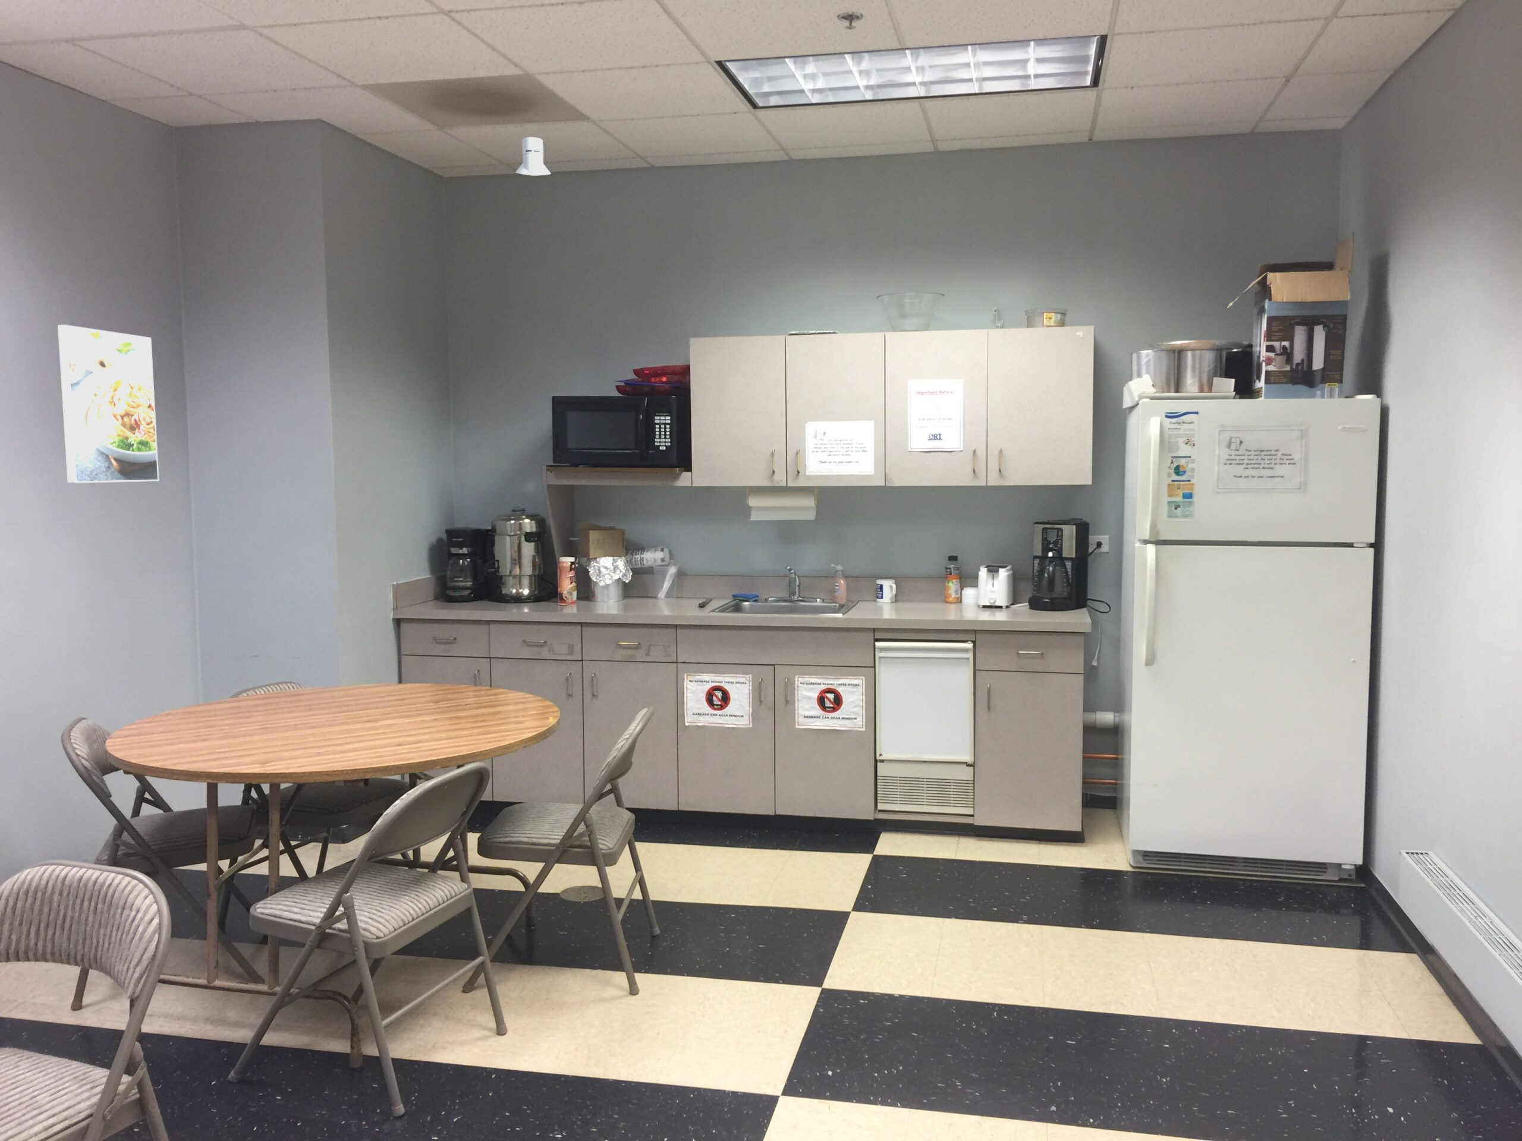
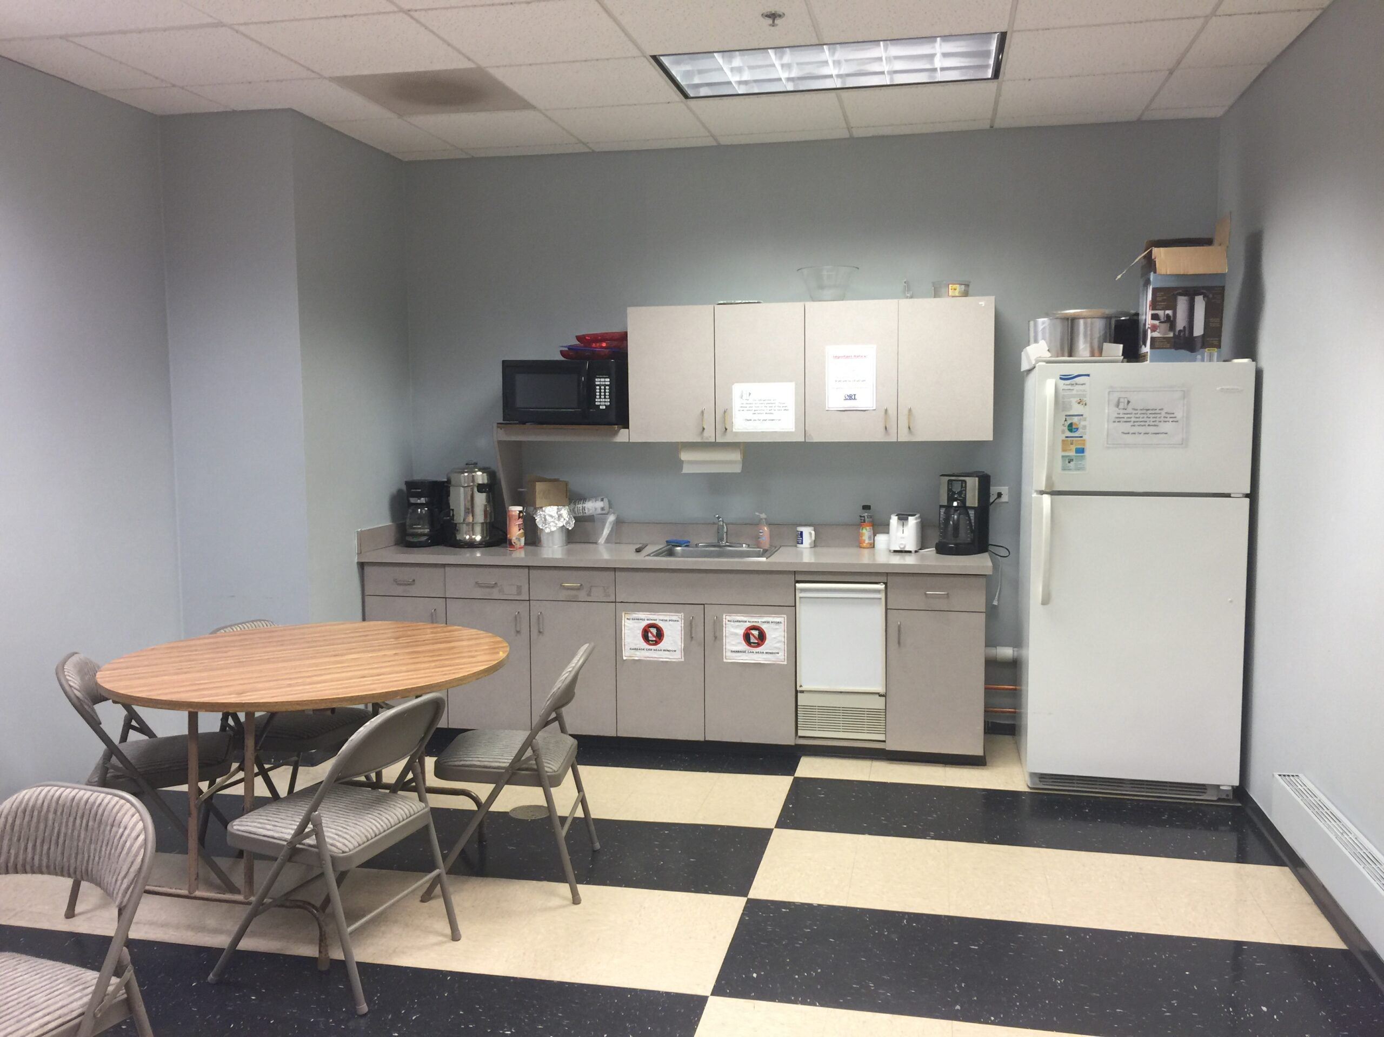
- knight helmet (532, 159)
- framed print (110, 408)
